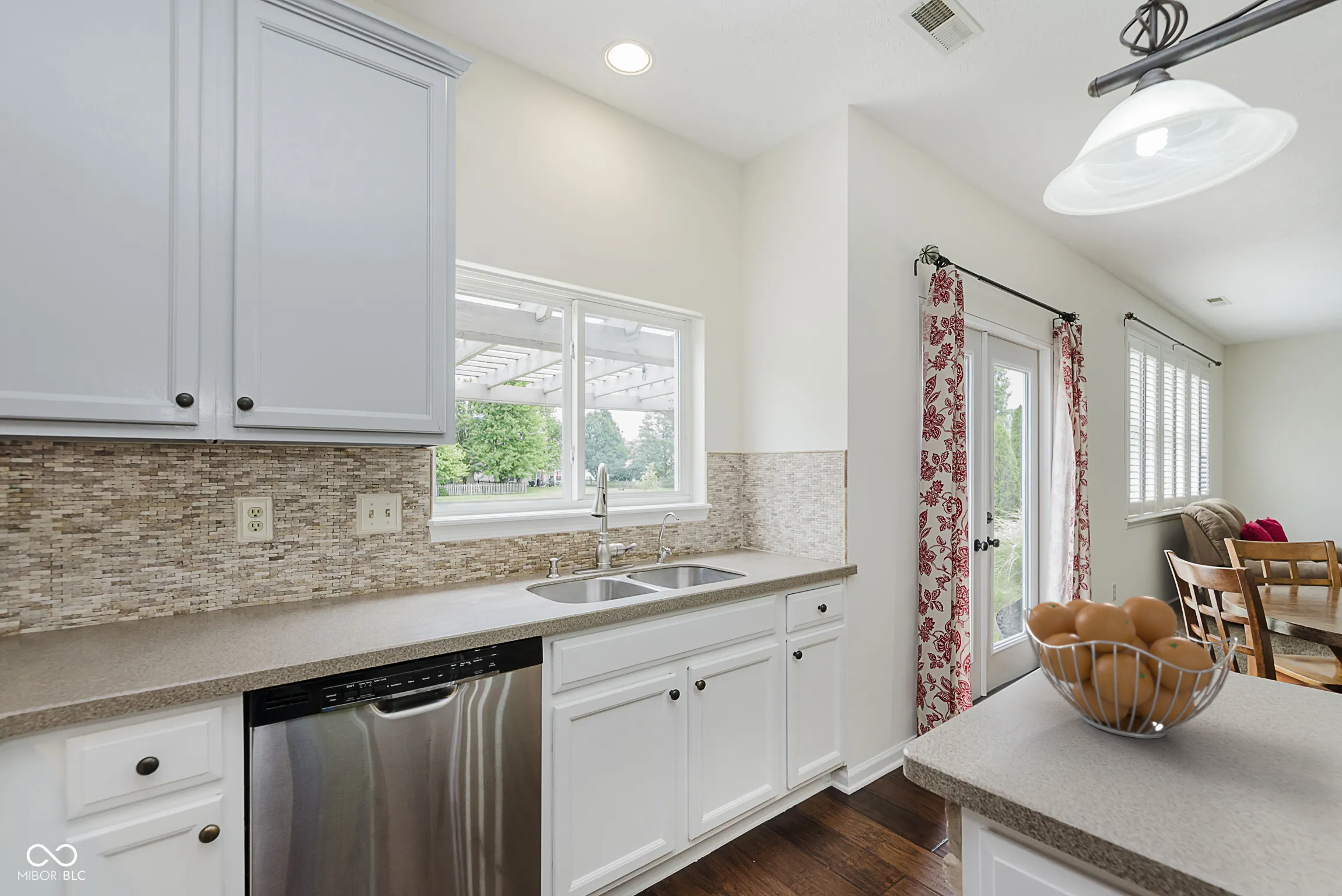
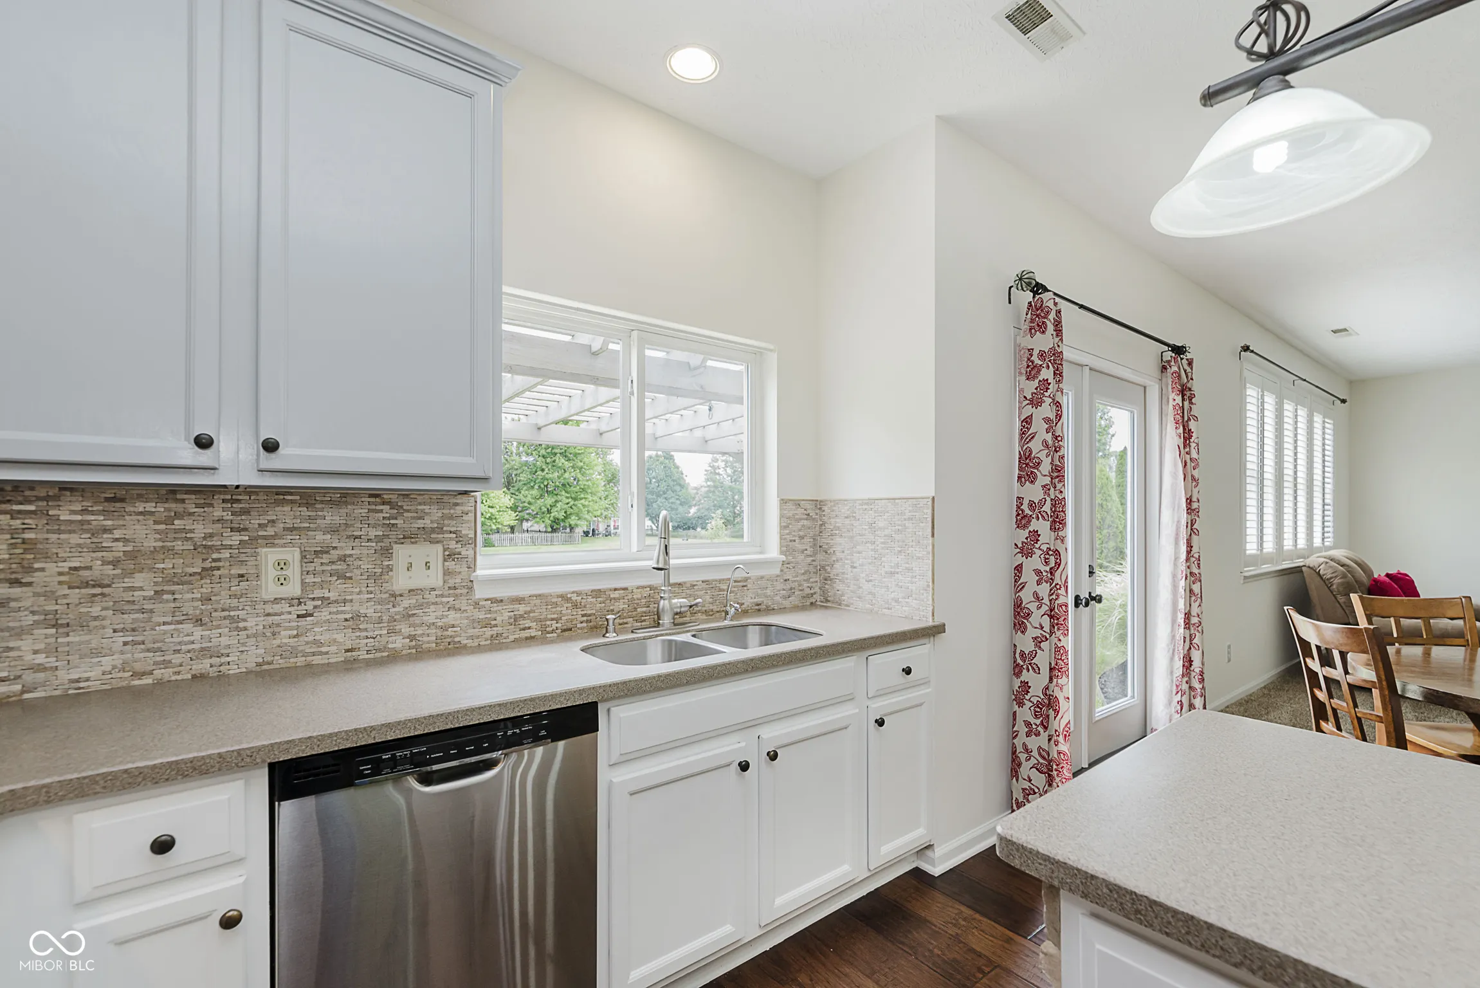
- fruit basket (1121, 660)
